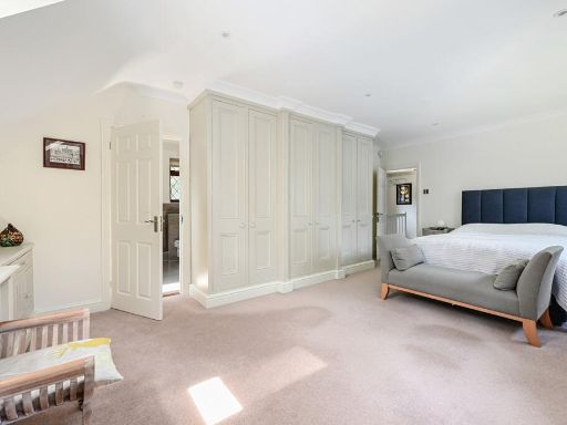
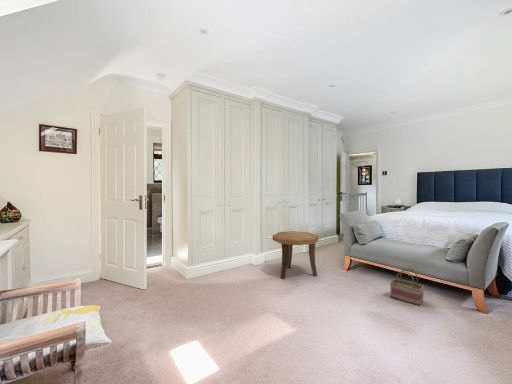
+ side table (291, 254)
+ basket (406, 284)
